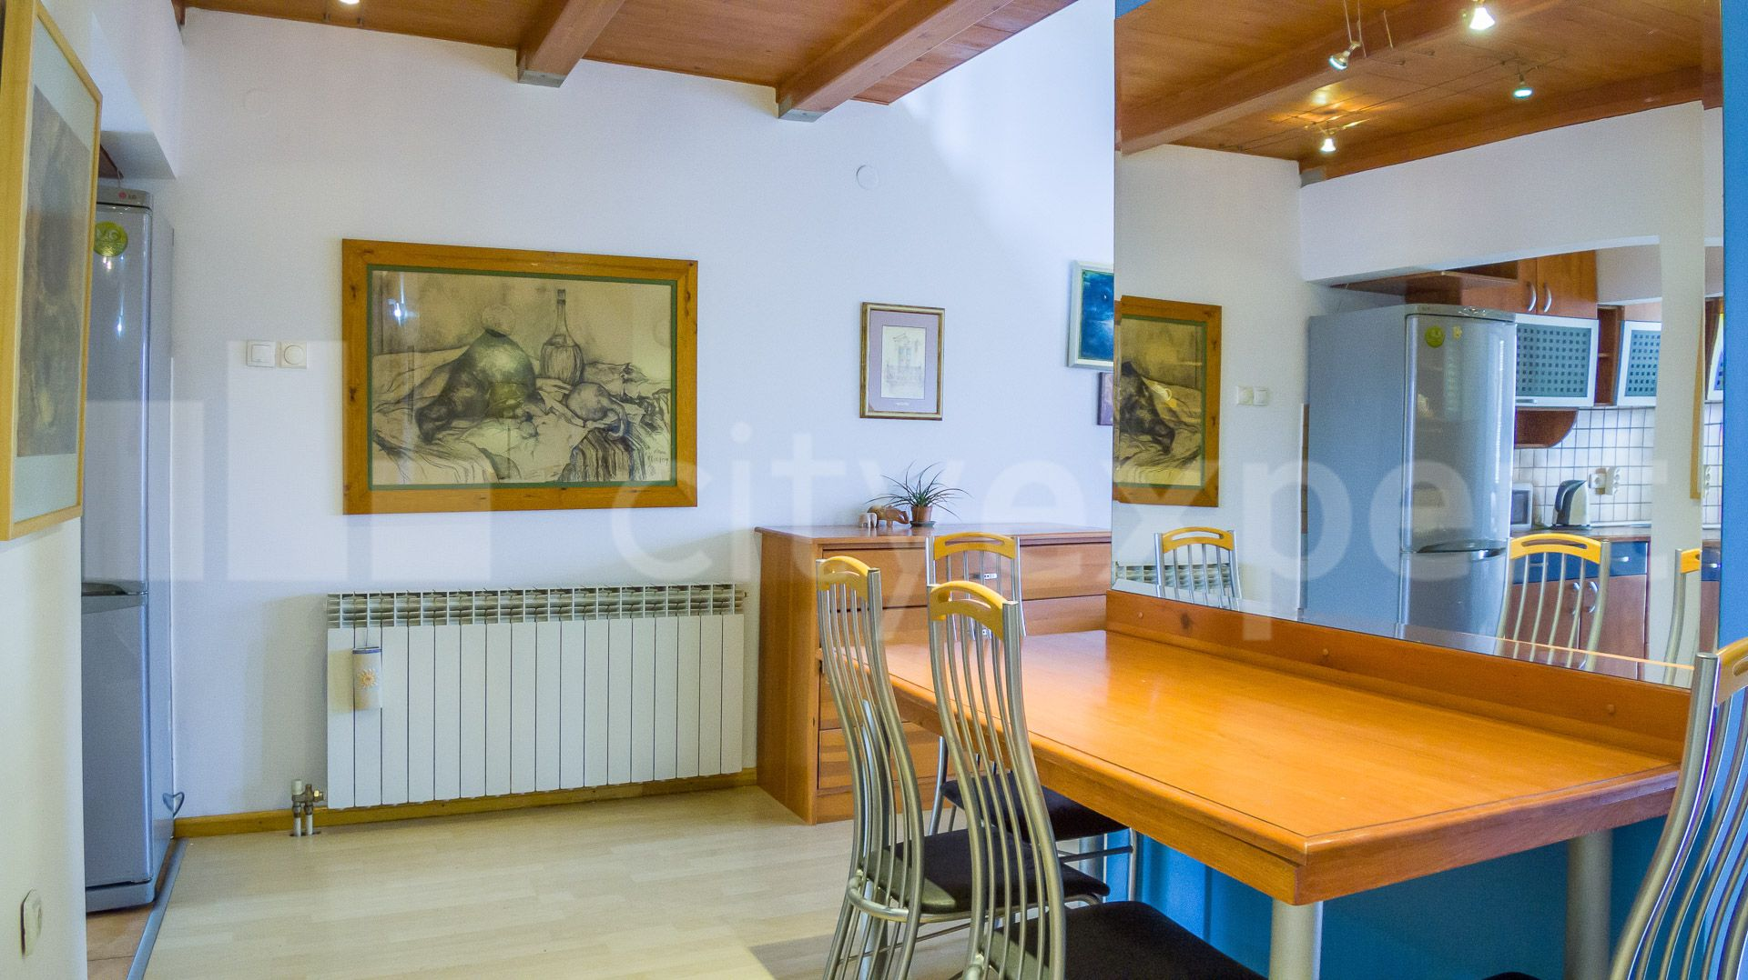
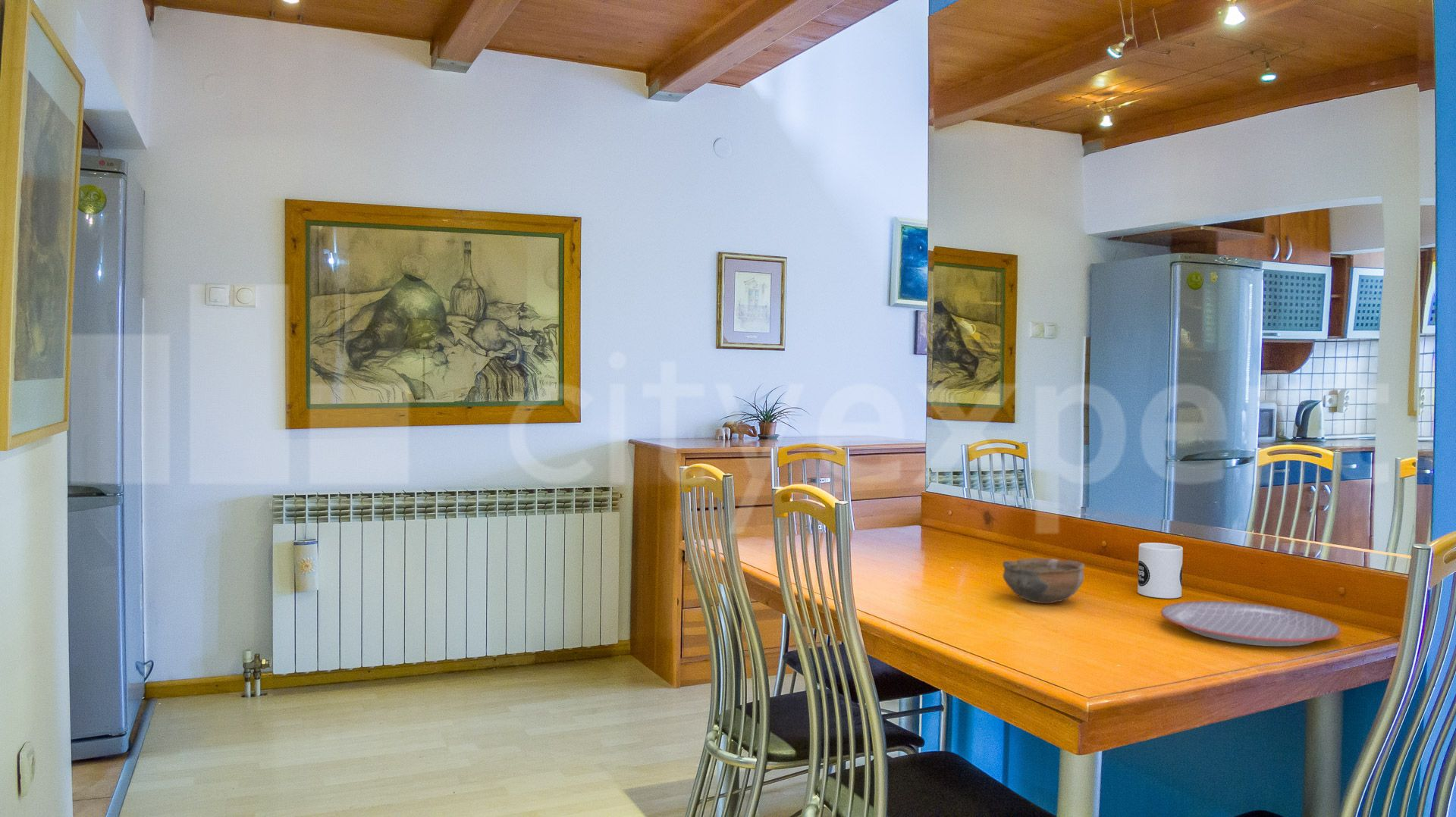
+ plate (1247, 624)
+ mug (1157, 568)
+ bowl (1043, 581)
